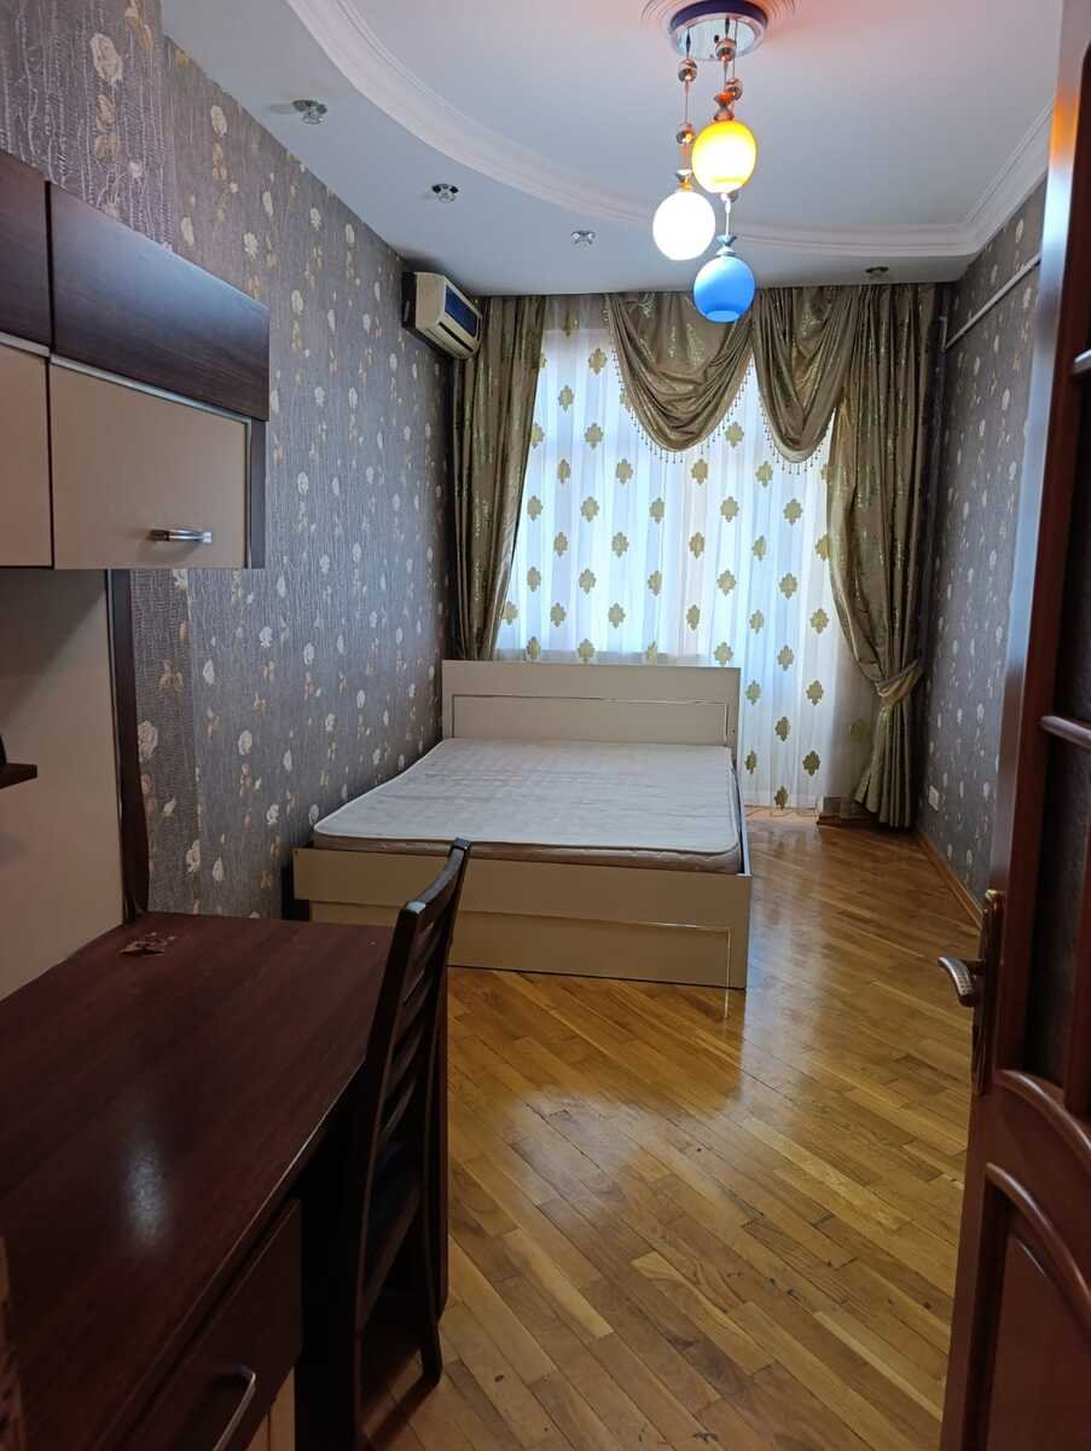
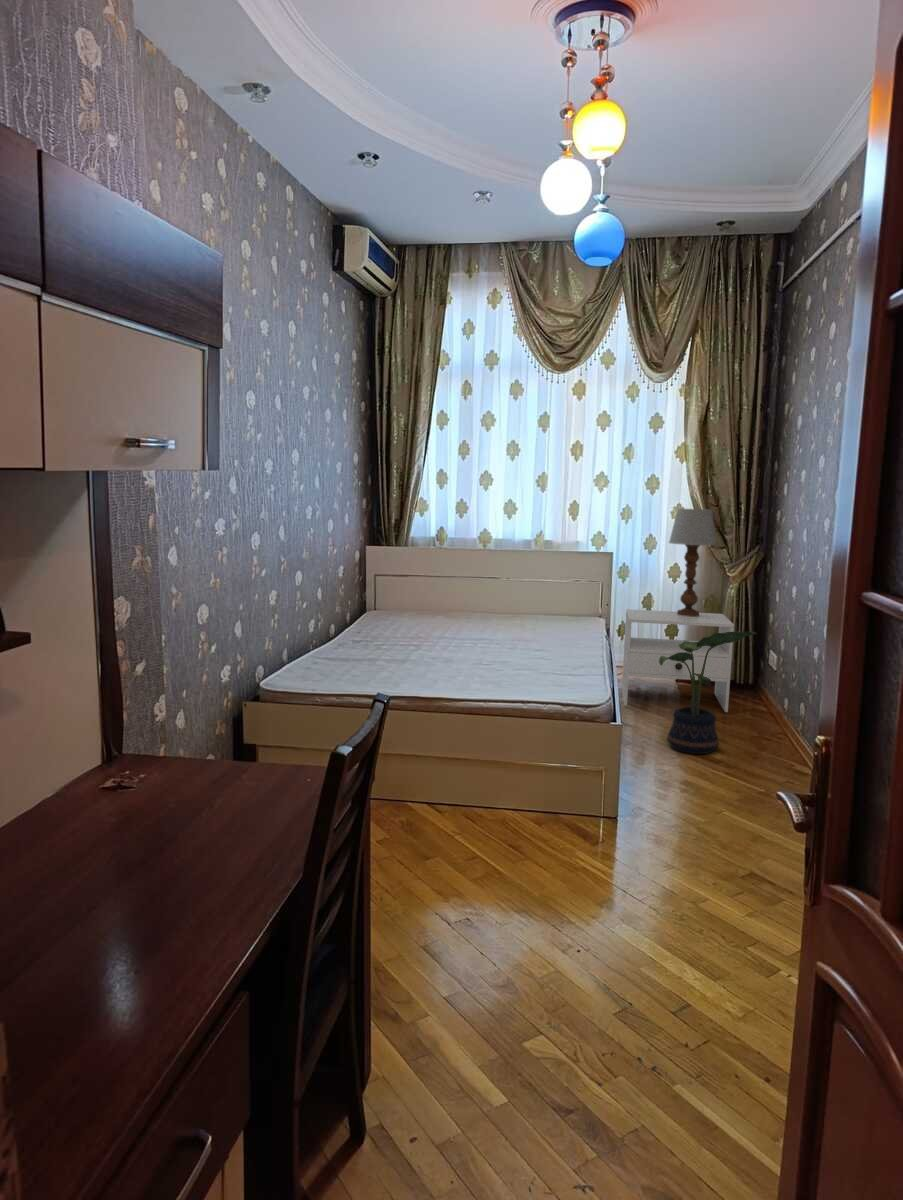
+ potted plant (692, 688)
+ nightstand (675, 661)
+ table lamp (691, 562)
